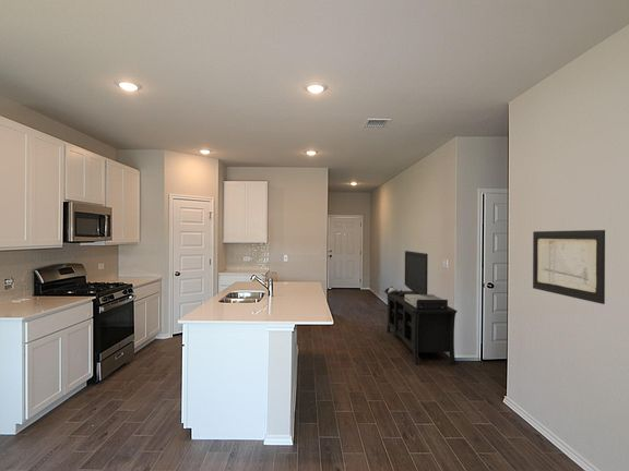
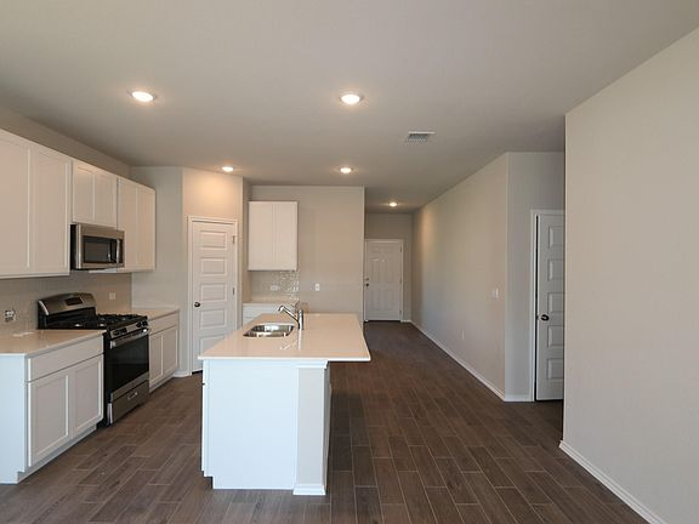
- media console (414, 298)
- wall art (563, 263)
